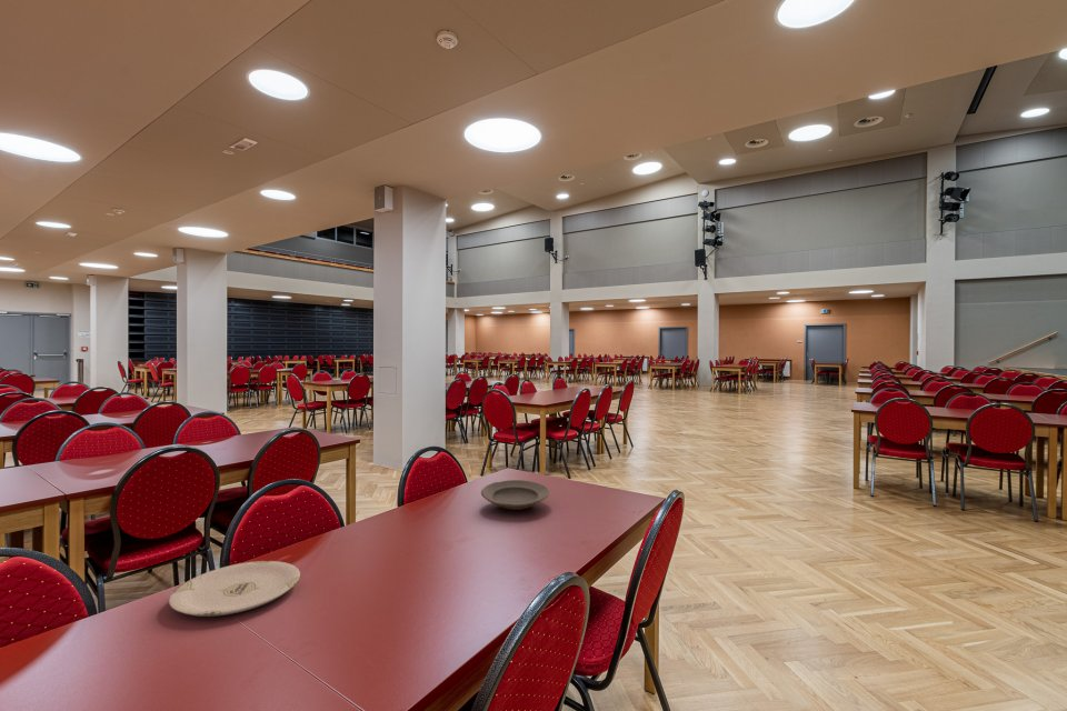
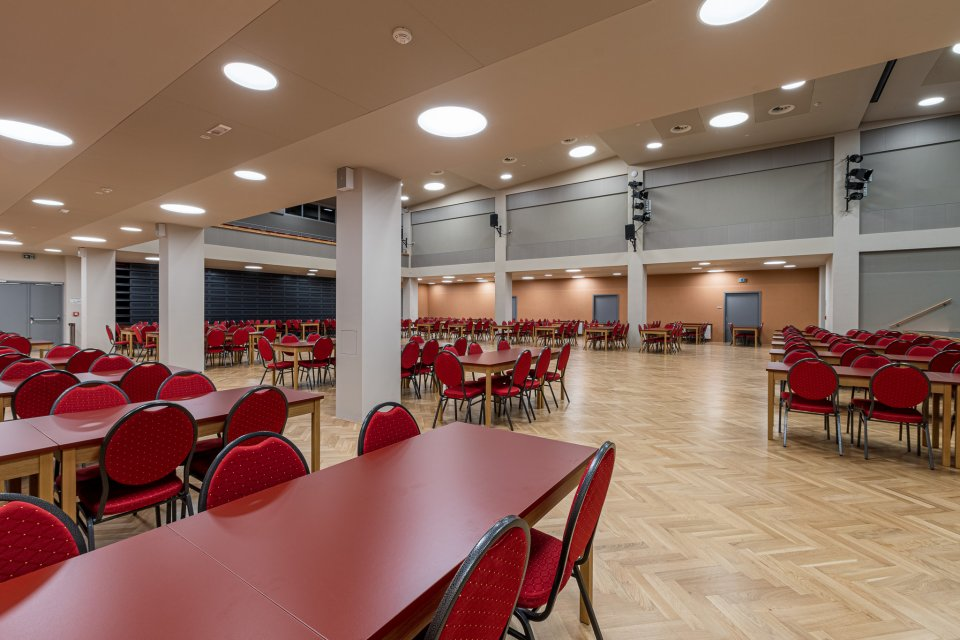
- plate (238, 589)
- plate (515, 497)
